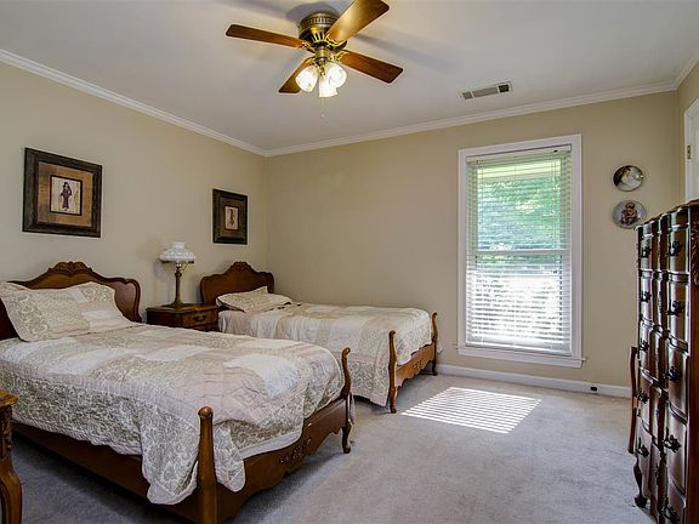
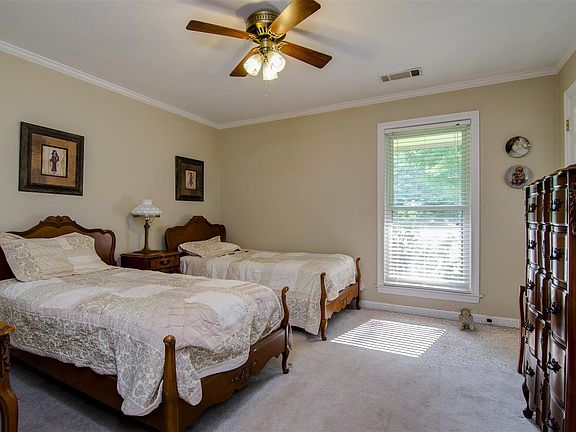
+ plush toy (466, 316)
